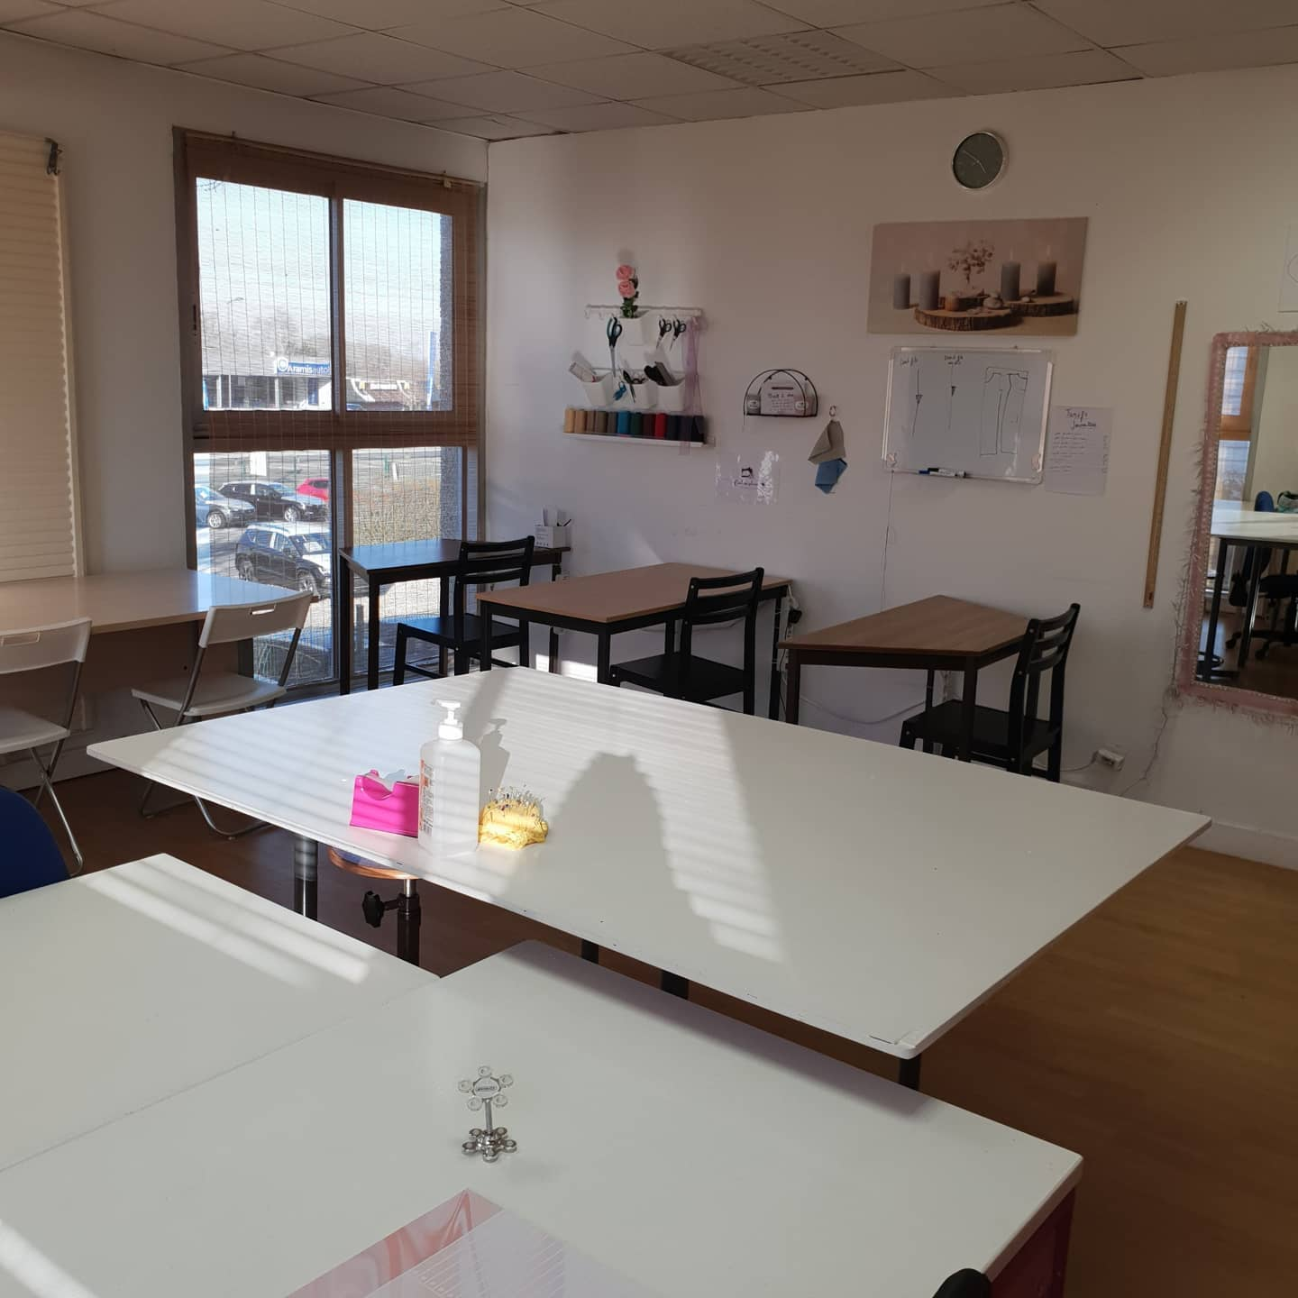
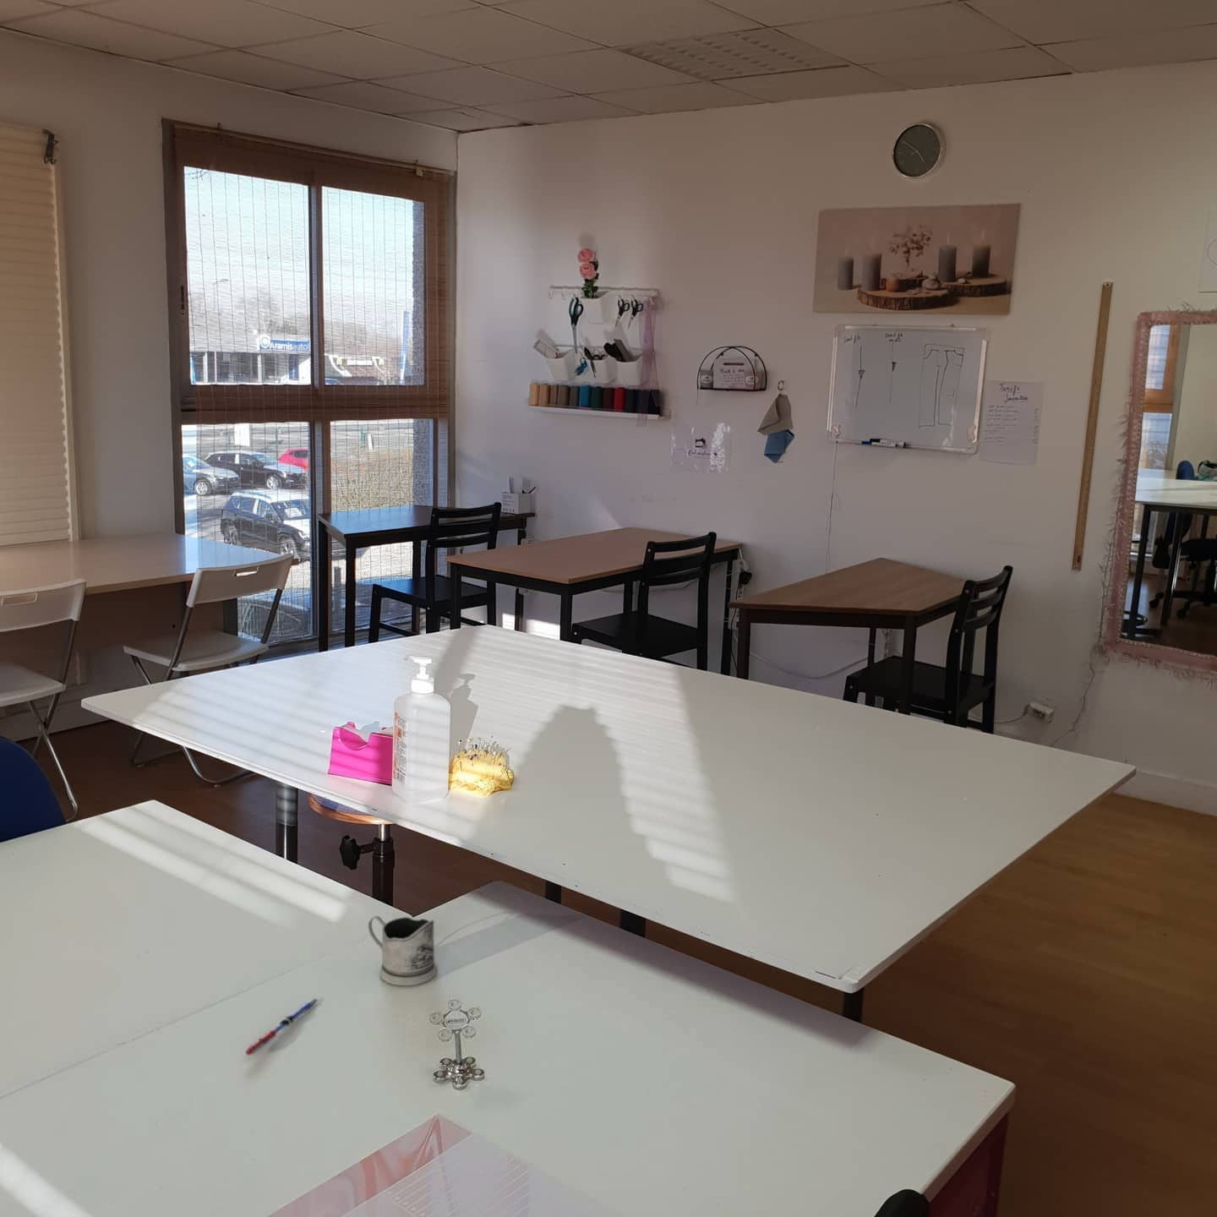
+ pen (282, 1023)
+ tea glass holder (400, 942)
